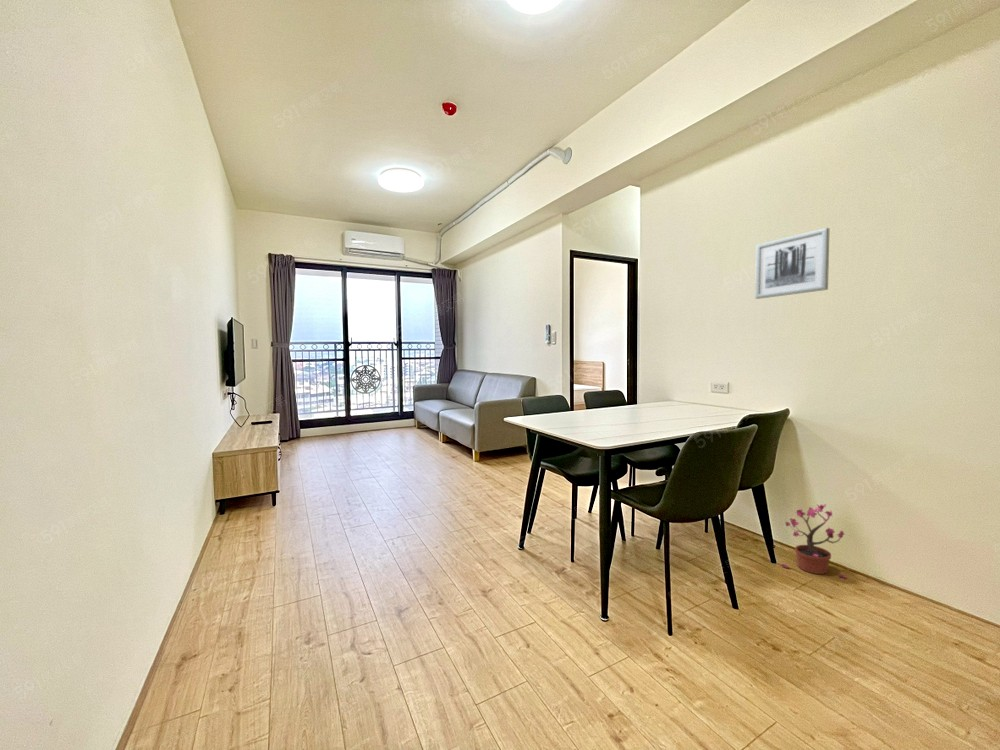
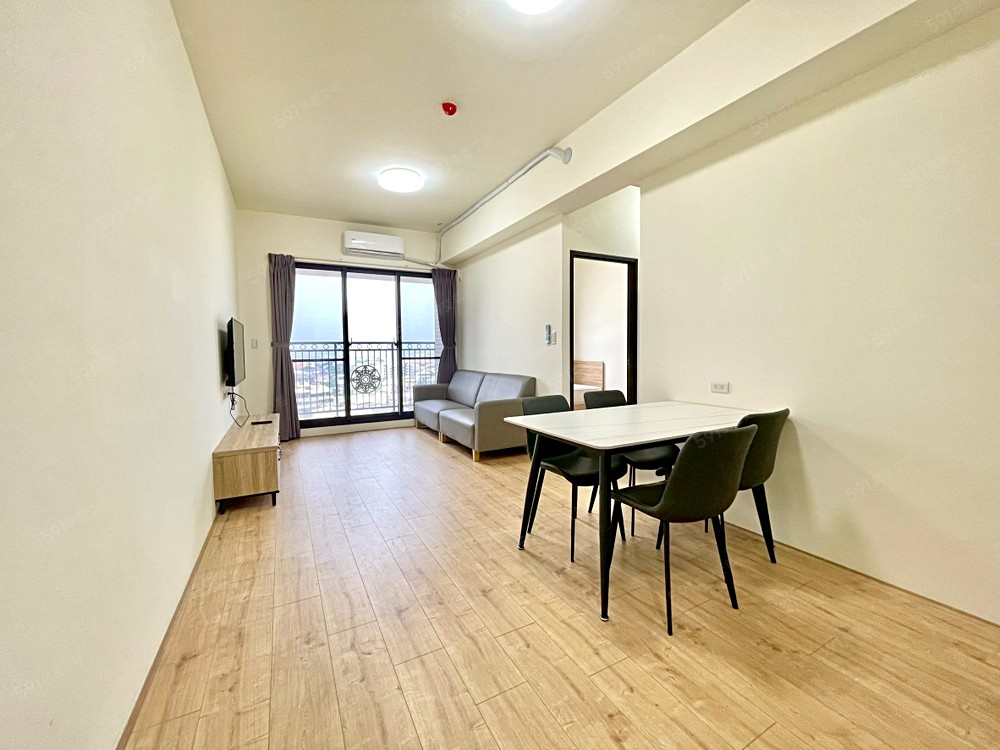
- potted plant (810, 536)
- wall art (789, 265)
